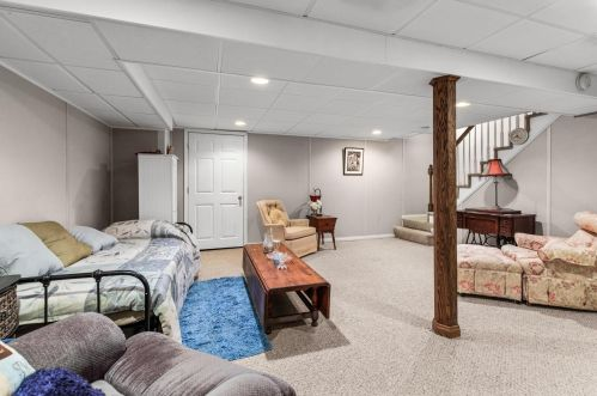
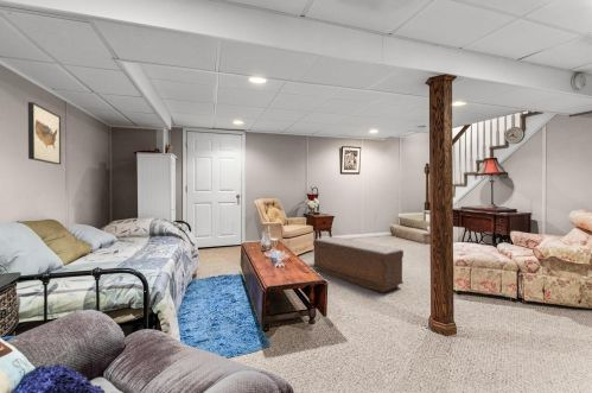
+ bench (354, 260)
+ wall art (45, 135)
